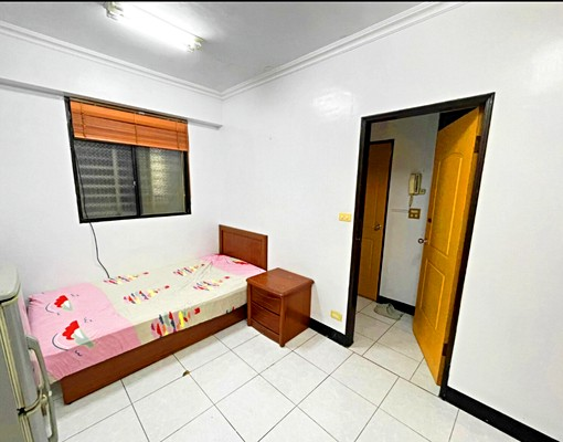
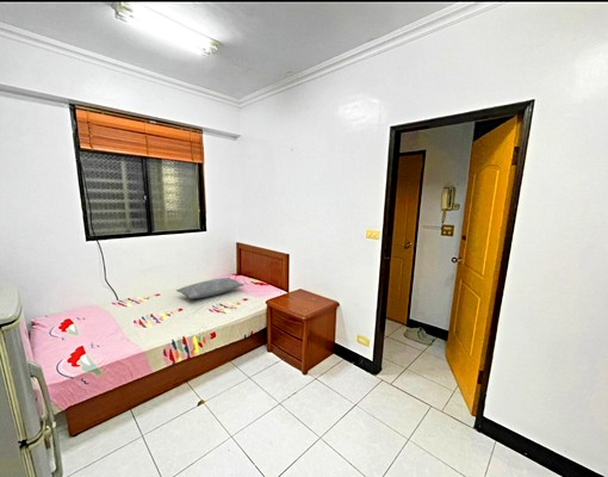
+ pillow (211, 287)
